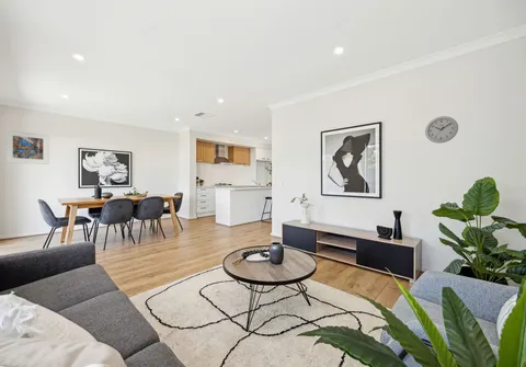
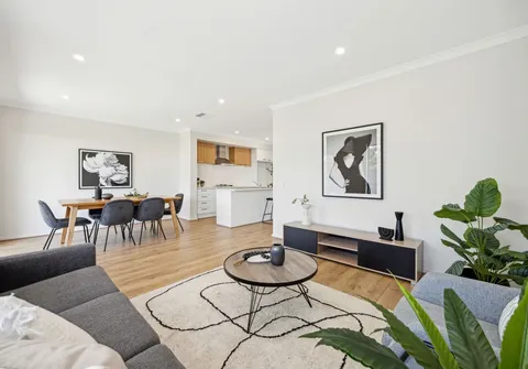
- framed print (28, 148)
- wall clock (441, 129)
